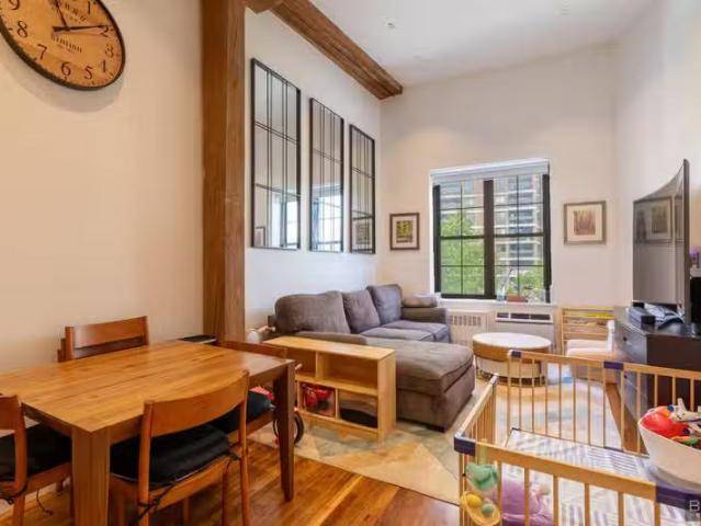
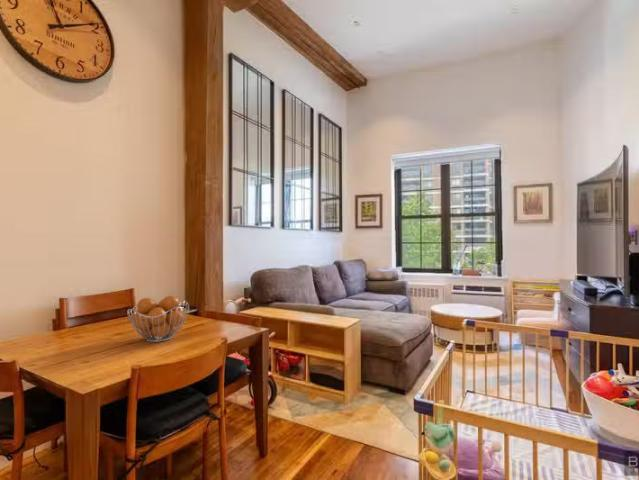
+ fruit basket (159, 317)
